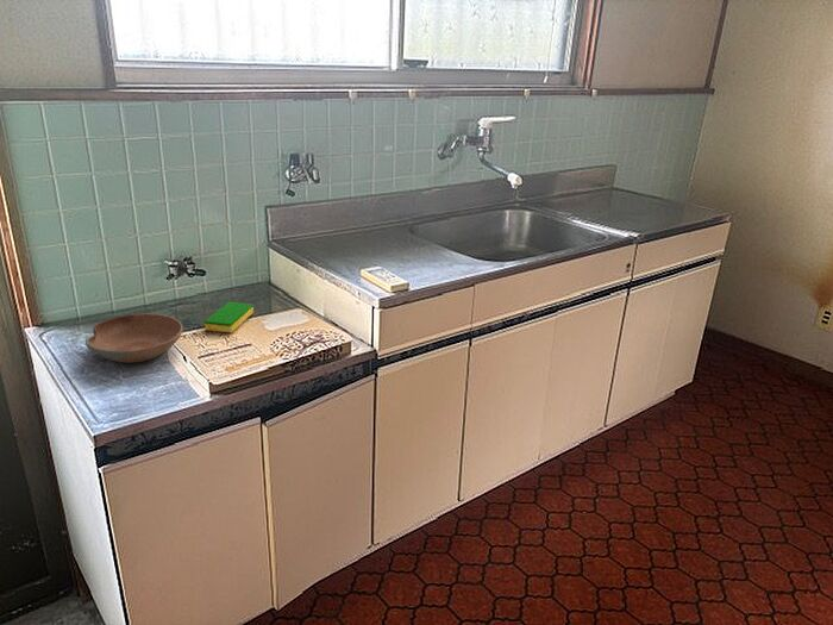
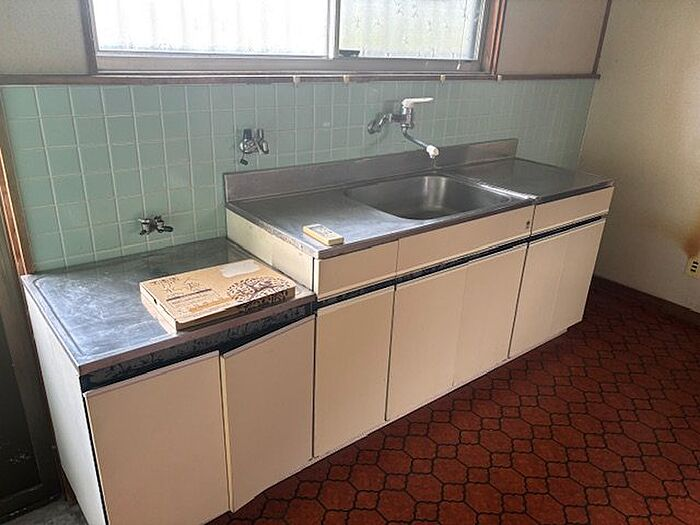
- dish sponge (230, 317)
- bowl (136, 340)
